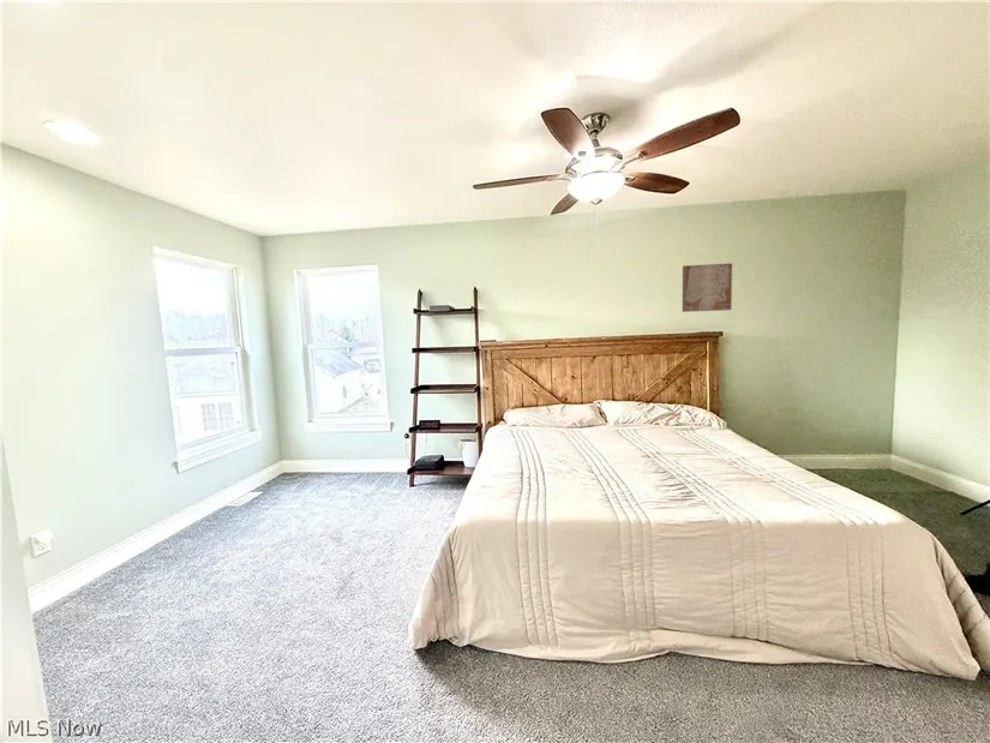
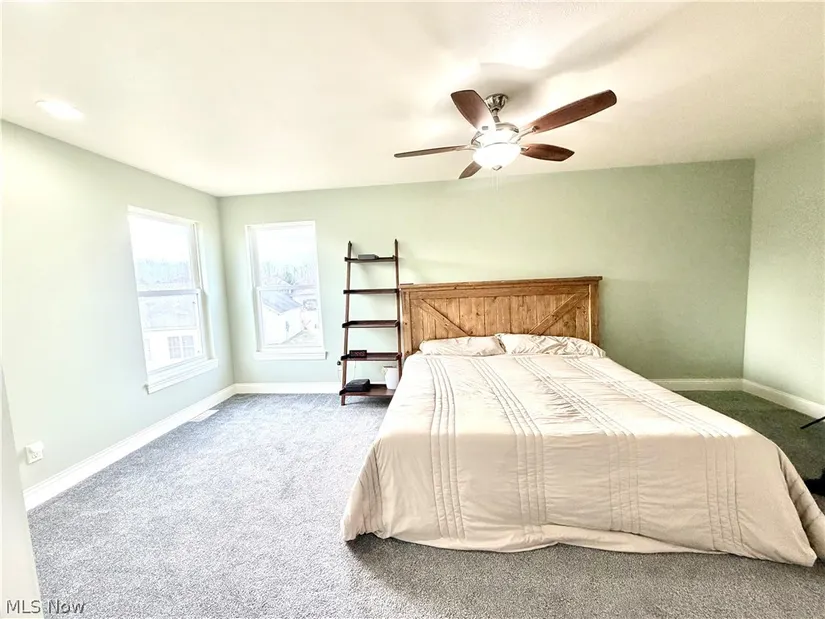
- wall art (707, 287)
